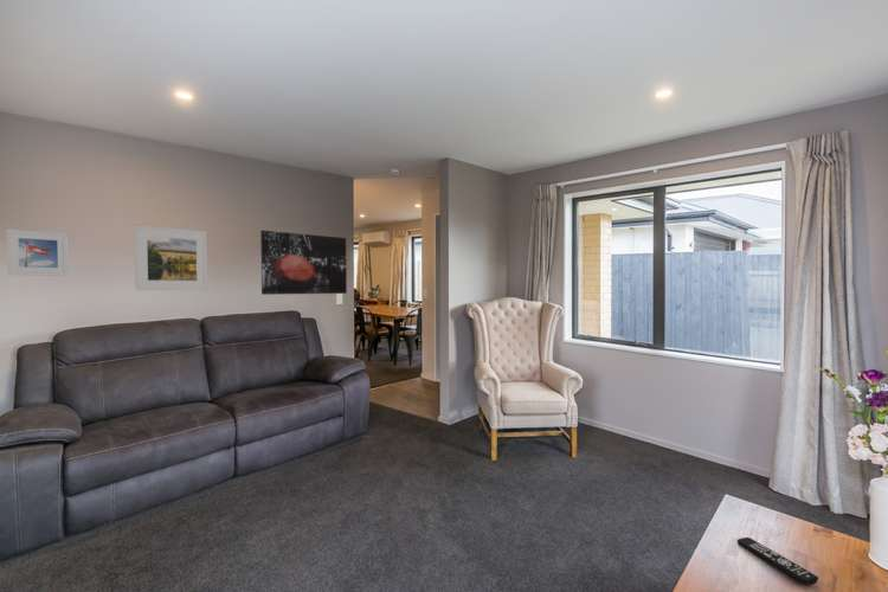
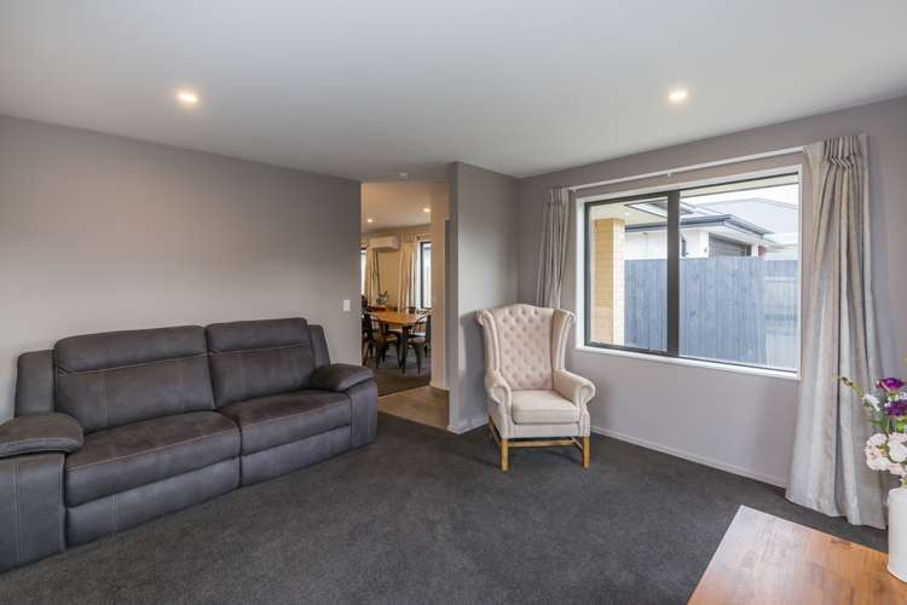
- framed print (172, 259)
- remote control (774, 559)
- wall art (307, 264)
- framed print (38, 253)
